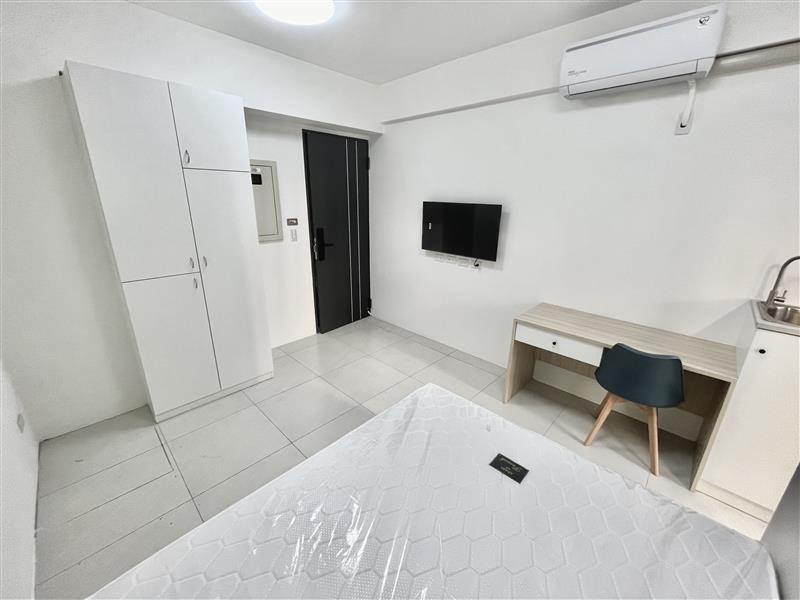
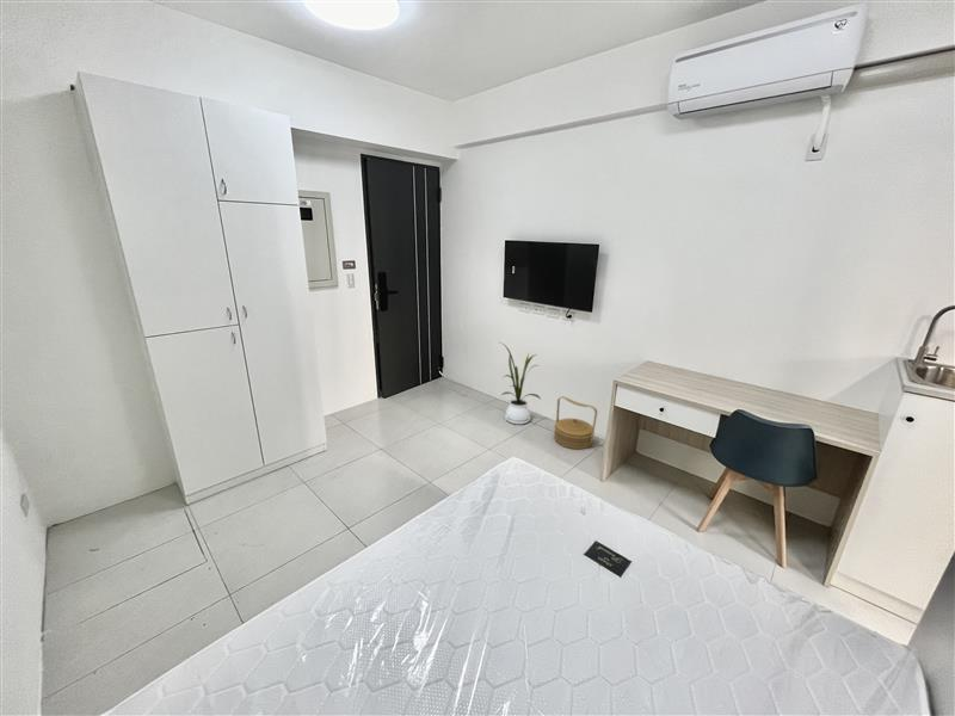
+ house plant (517, 383)
+ basket (574, 420)
